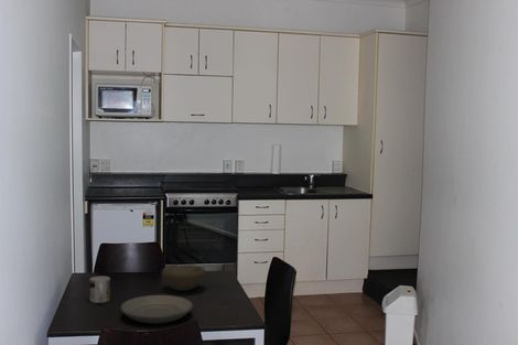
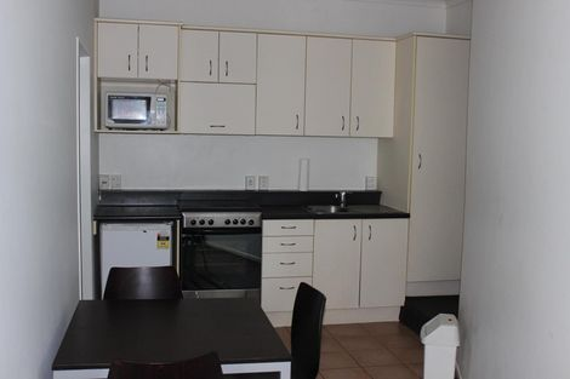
- mug (99, 290)
- plate (157, 310)
- bowl (183, 279)
